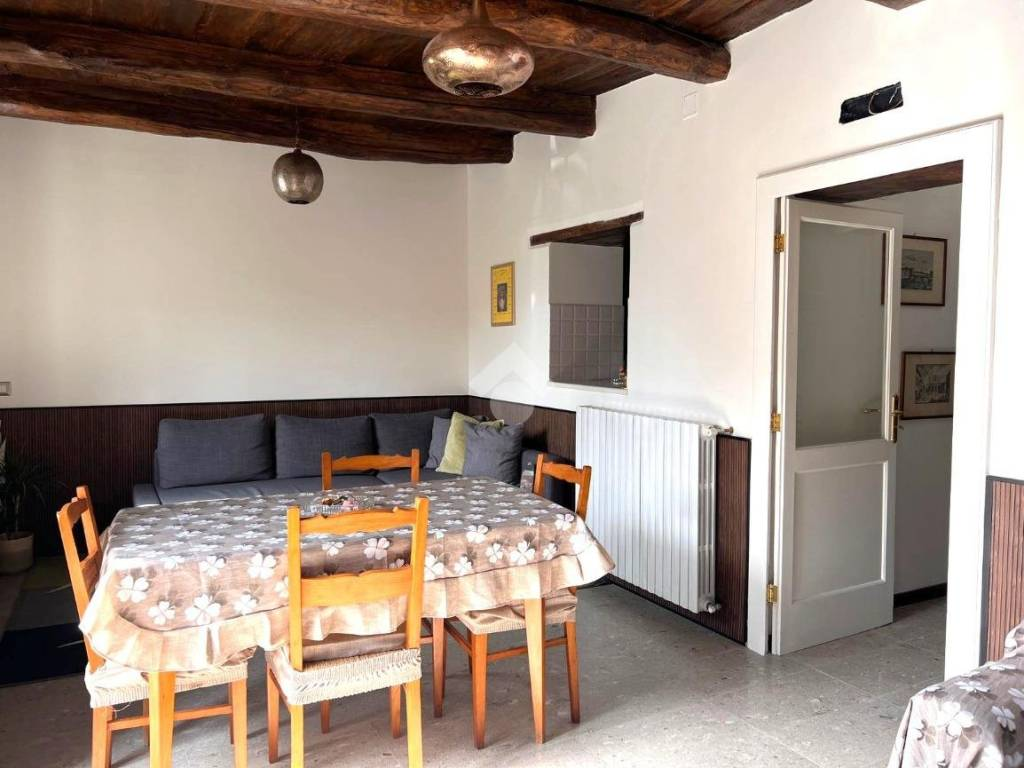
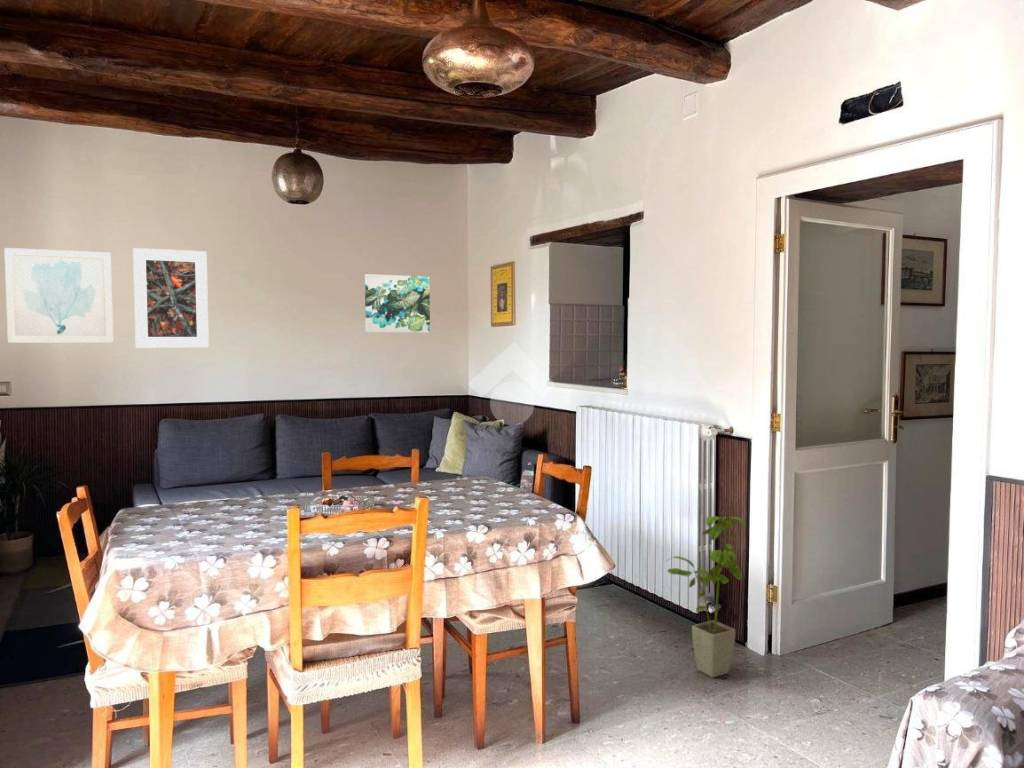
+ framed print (171, 299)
+ wall art (397, 304)
+ wall art (60, 296)
+ house plant (704, 591)
